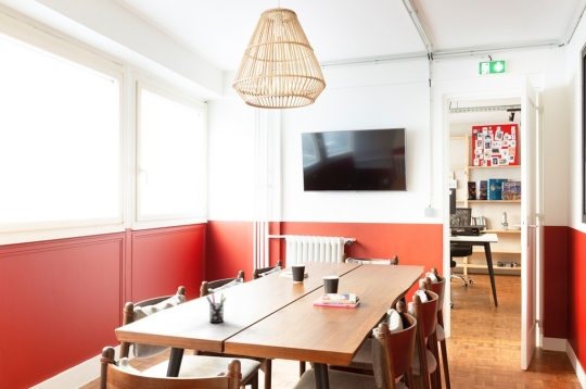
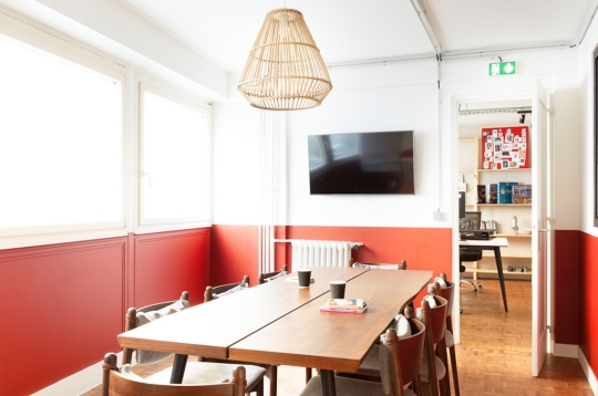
- pen holder (217, 308)
